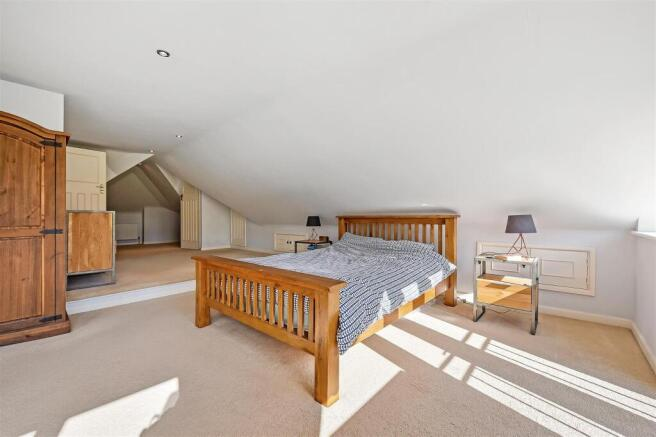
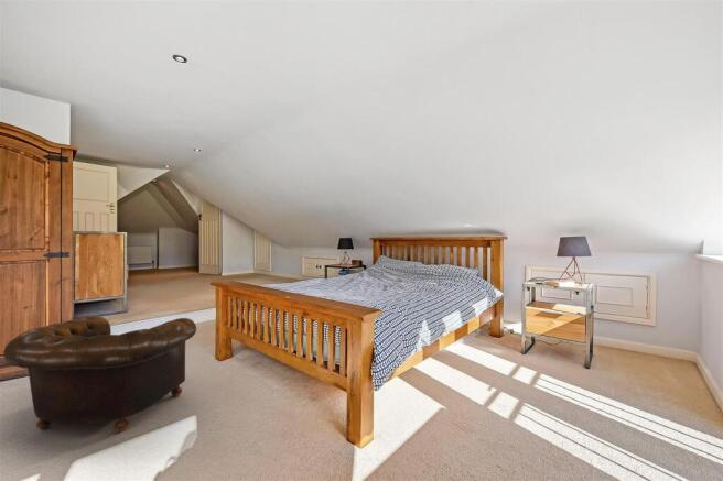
+ armchair (102, 370)
